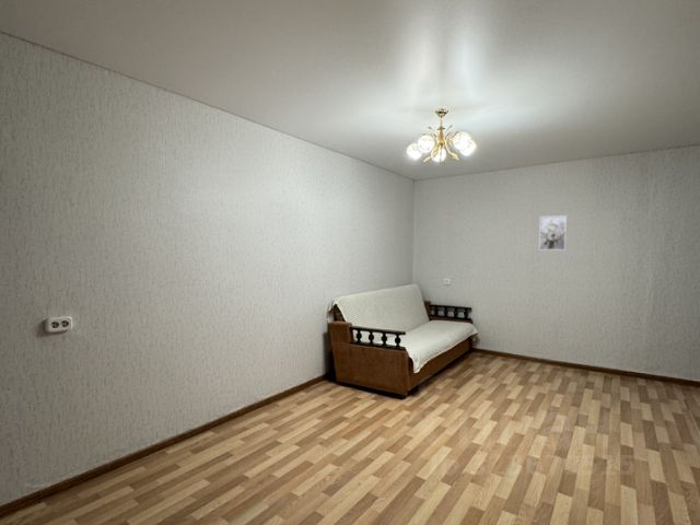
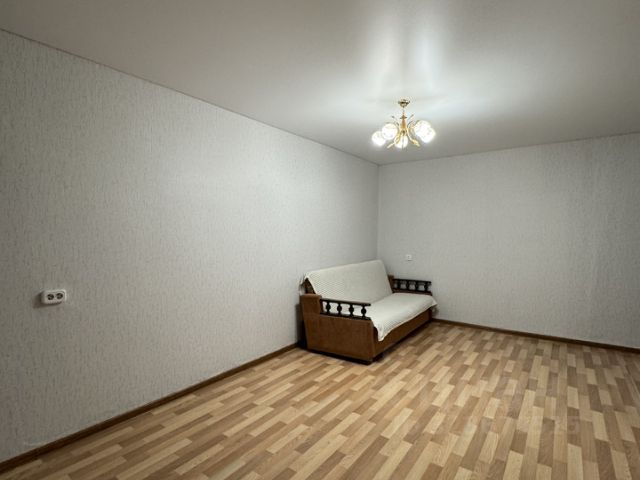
- wall art (552, 233)
